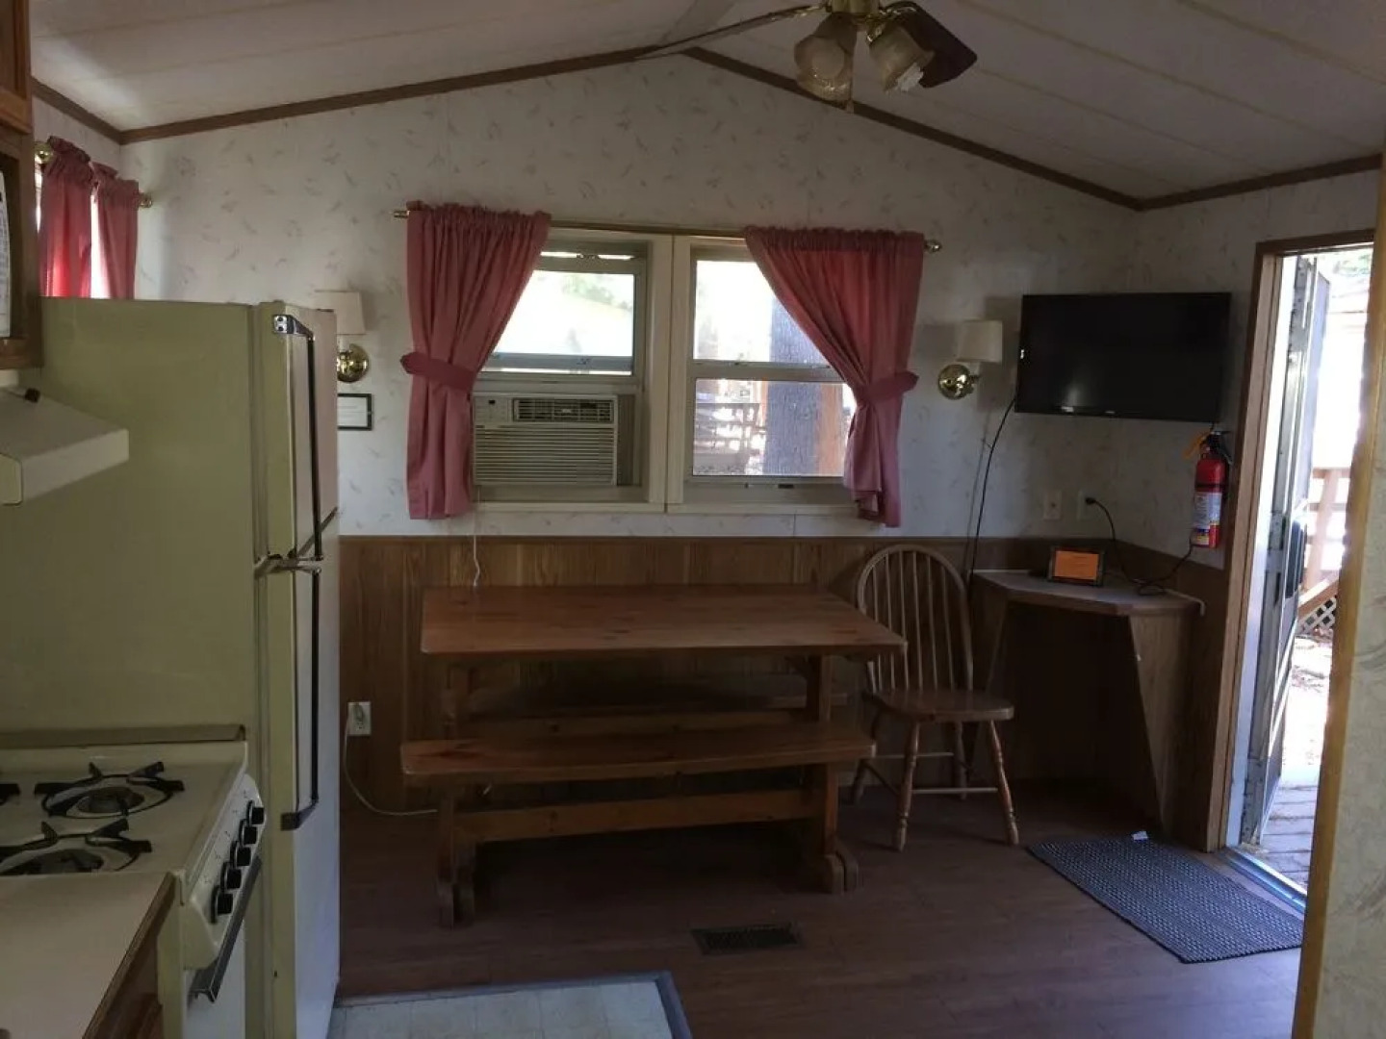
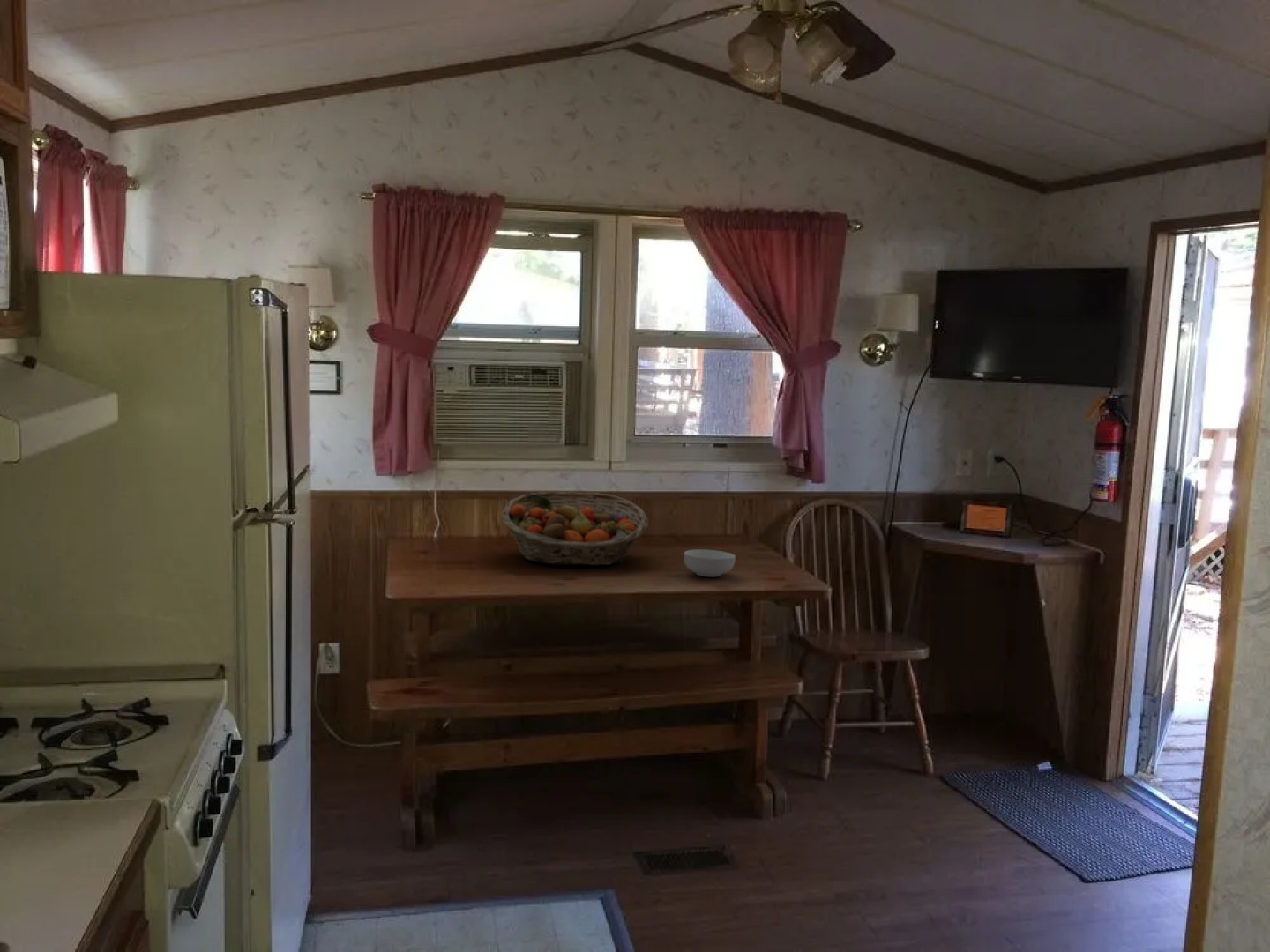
+ cereal bowl (709, 564)
+ fruit basket (574, 527)
